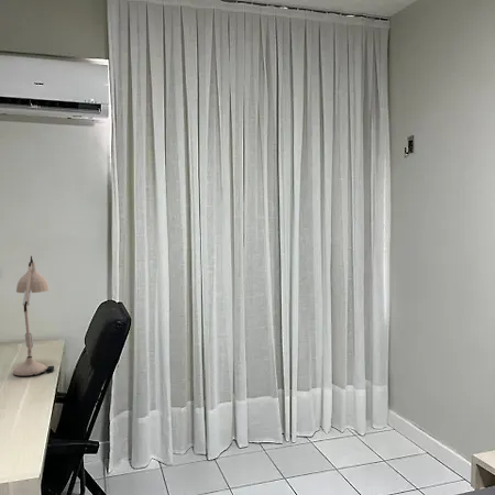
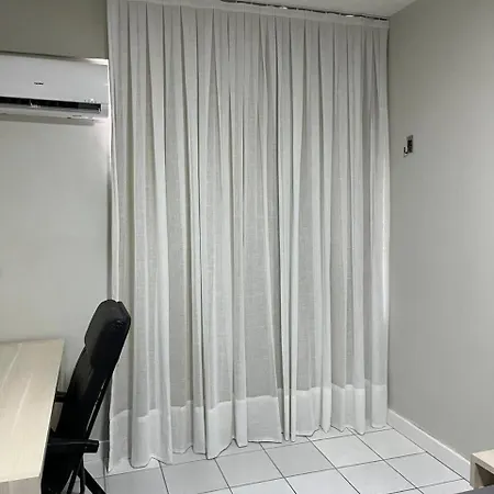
- desk lamp (26, 311)
